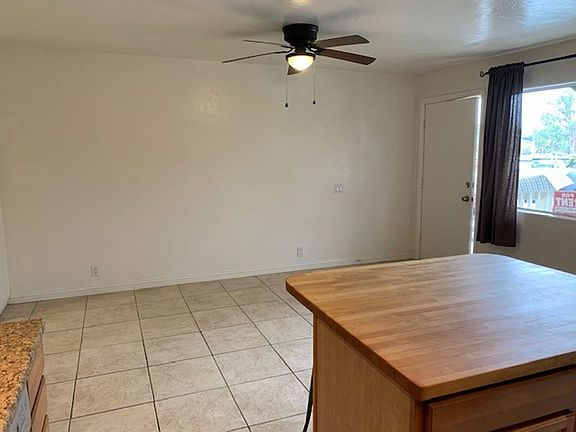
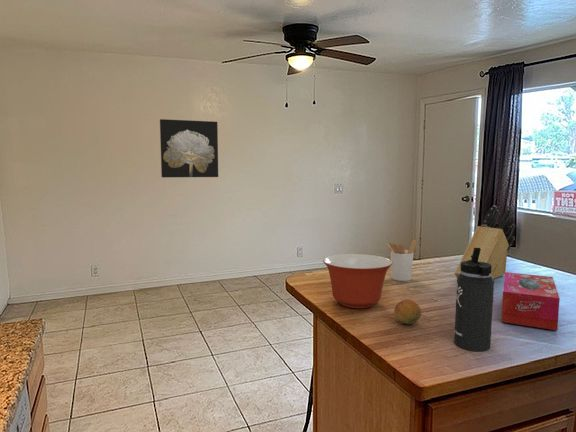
+ fruit (407, 311)
+ tissue box (528, 298)
+ utensil holder (400, 259)
+ thermos bottle (475, 297)
+ wall art (189, 149)
+ mixing bowl (356, 281)
+ knife block (487, 241)
